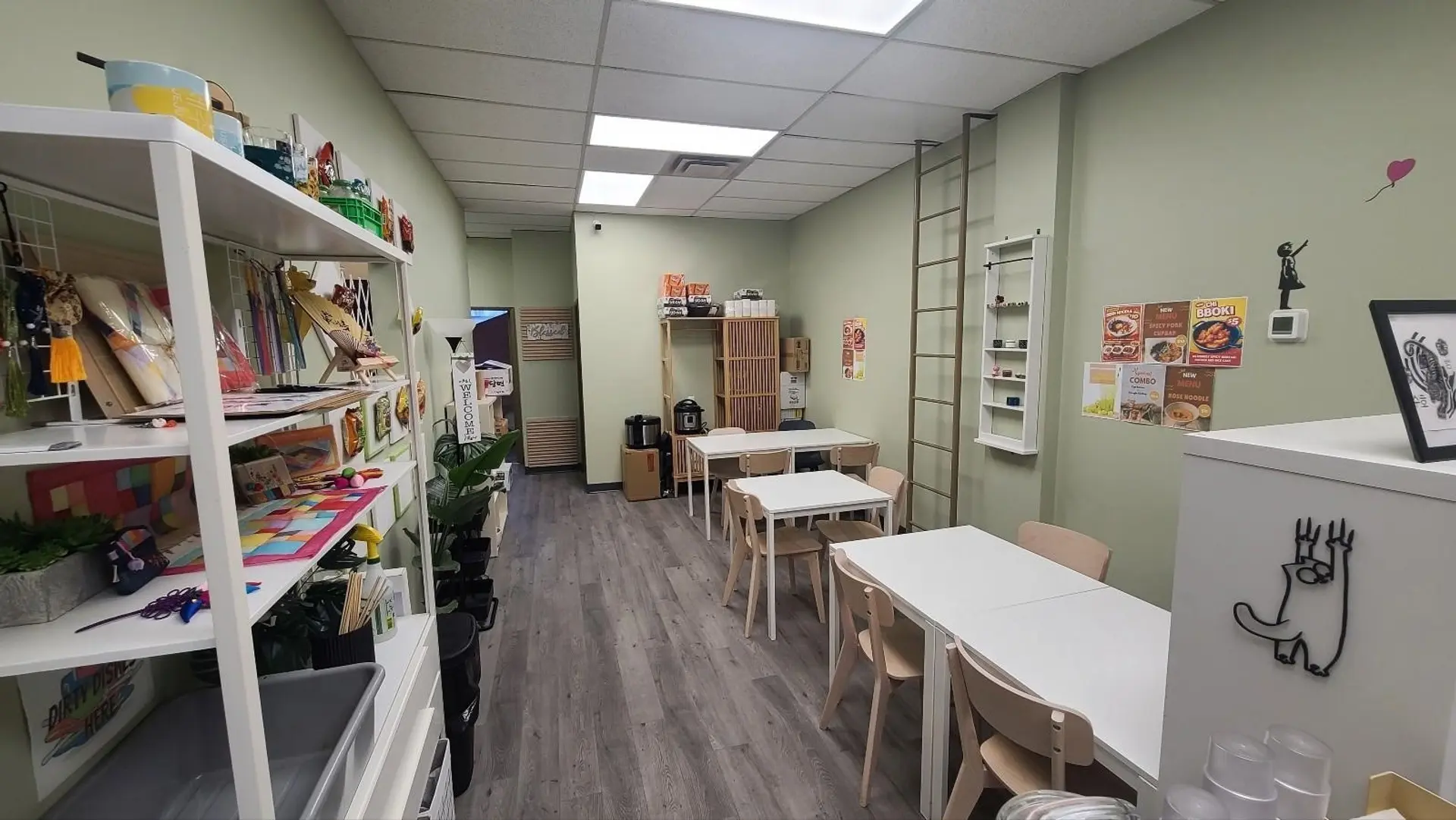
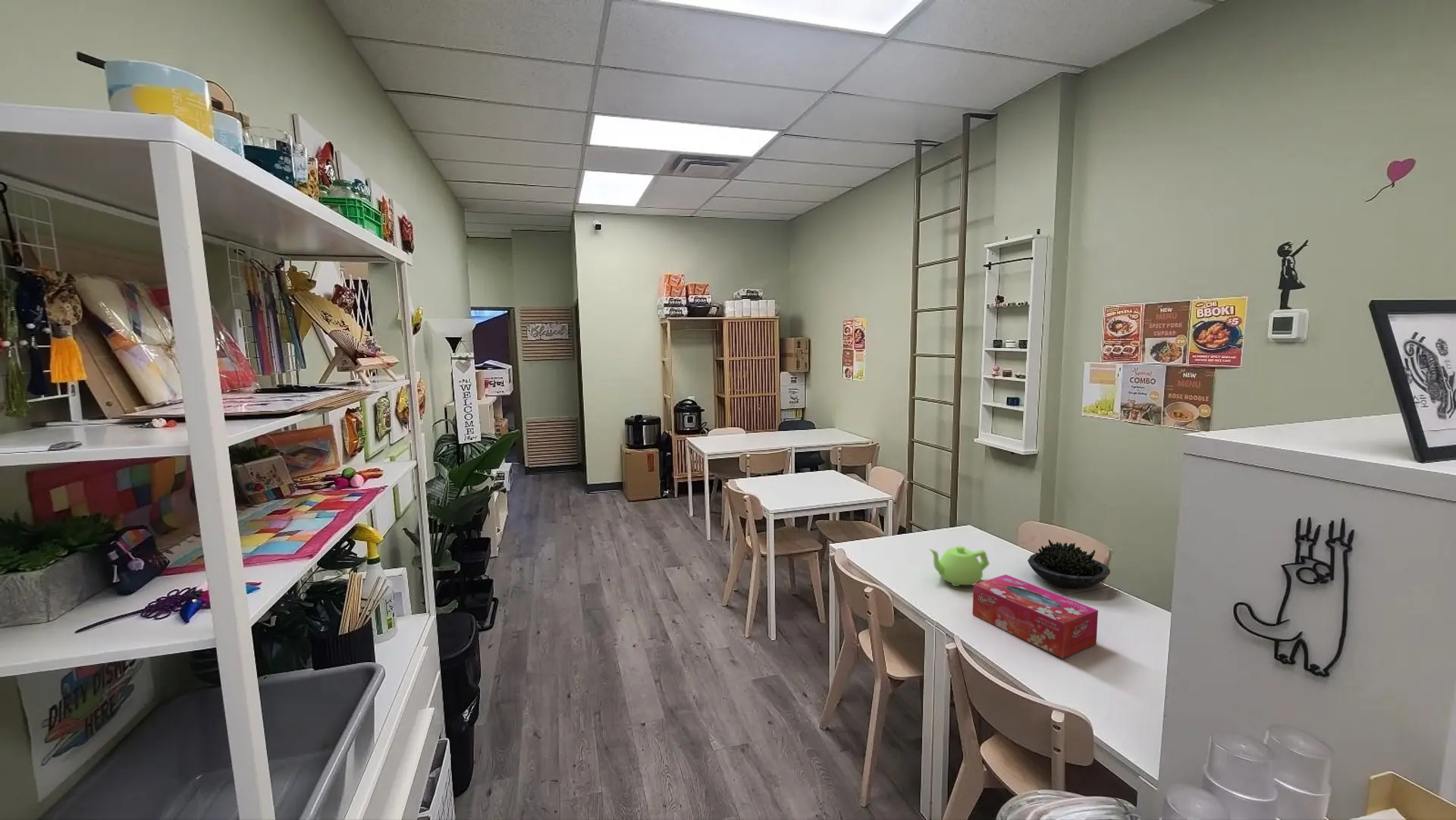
+ teapot (959, 564)
+ succulent plant (1067, 563)
+ tissue box (1031, 612)
